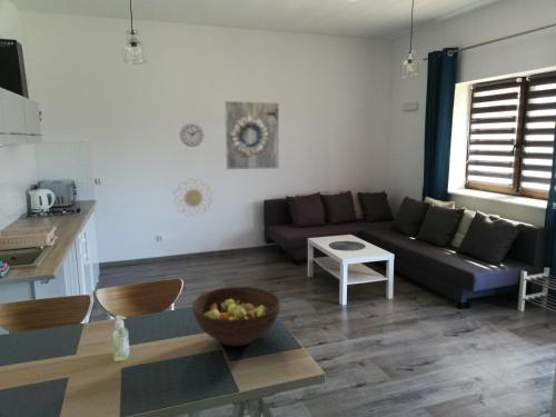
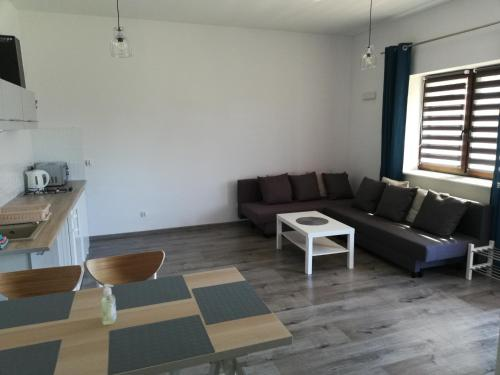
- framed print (252, 136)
- decorative wall piece (192, 197)
- wall clock (191, 135)
- fruit bowl (237, 320)
